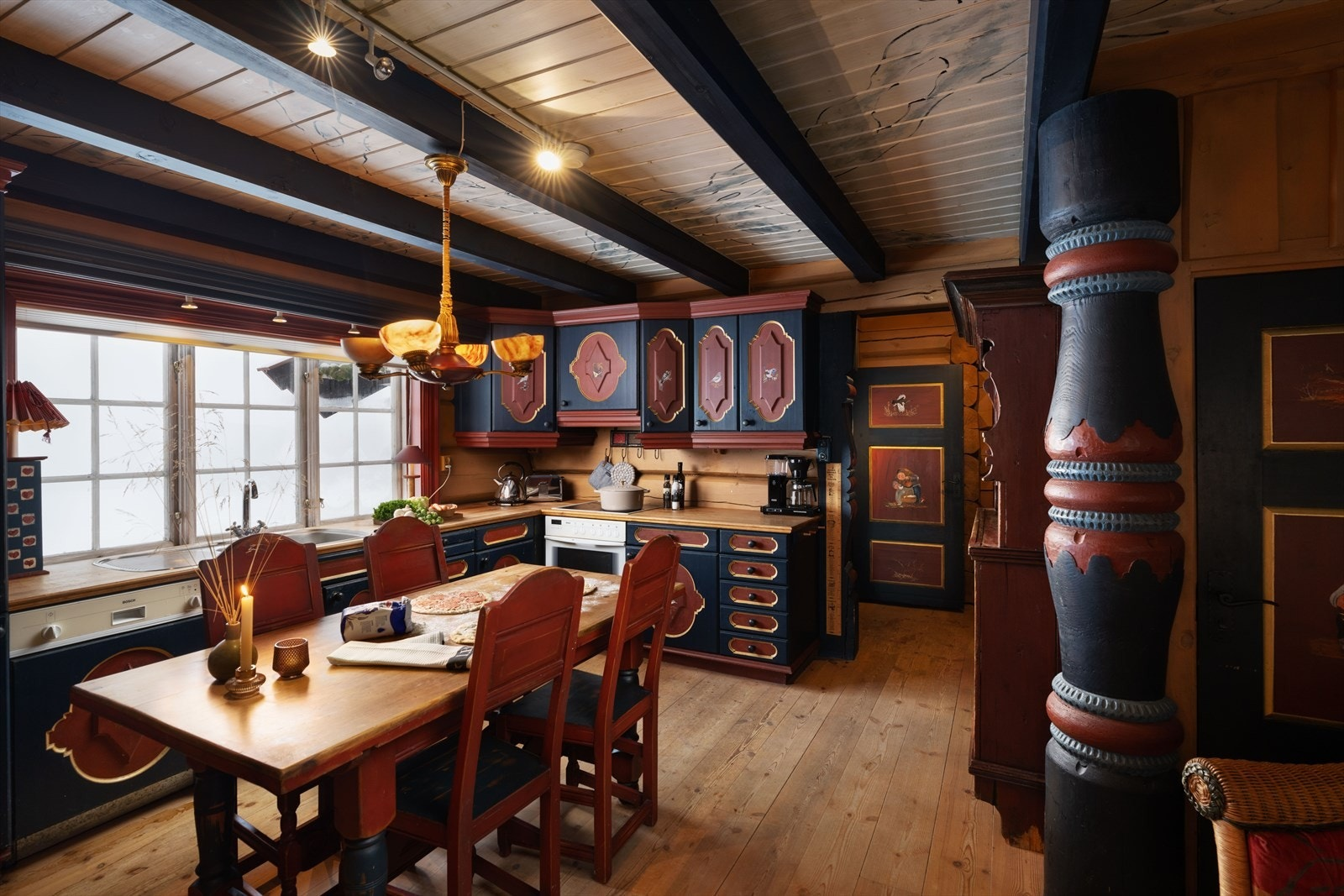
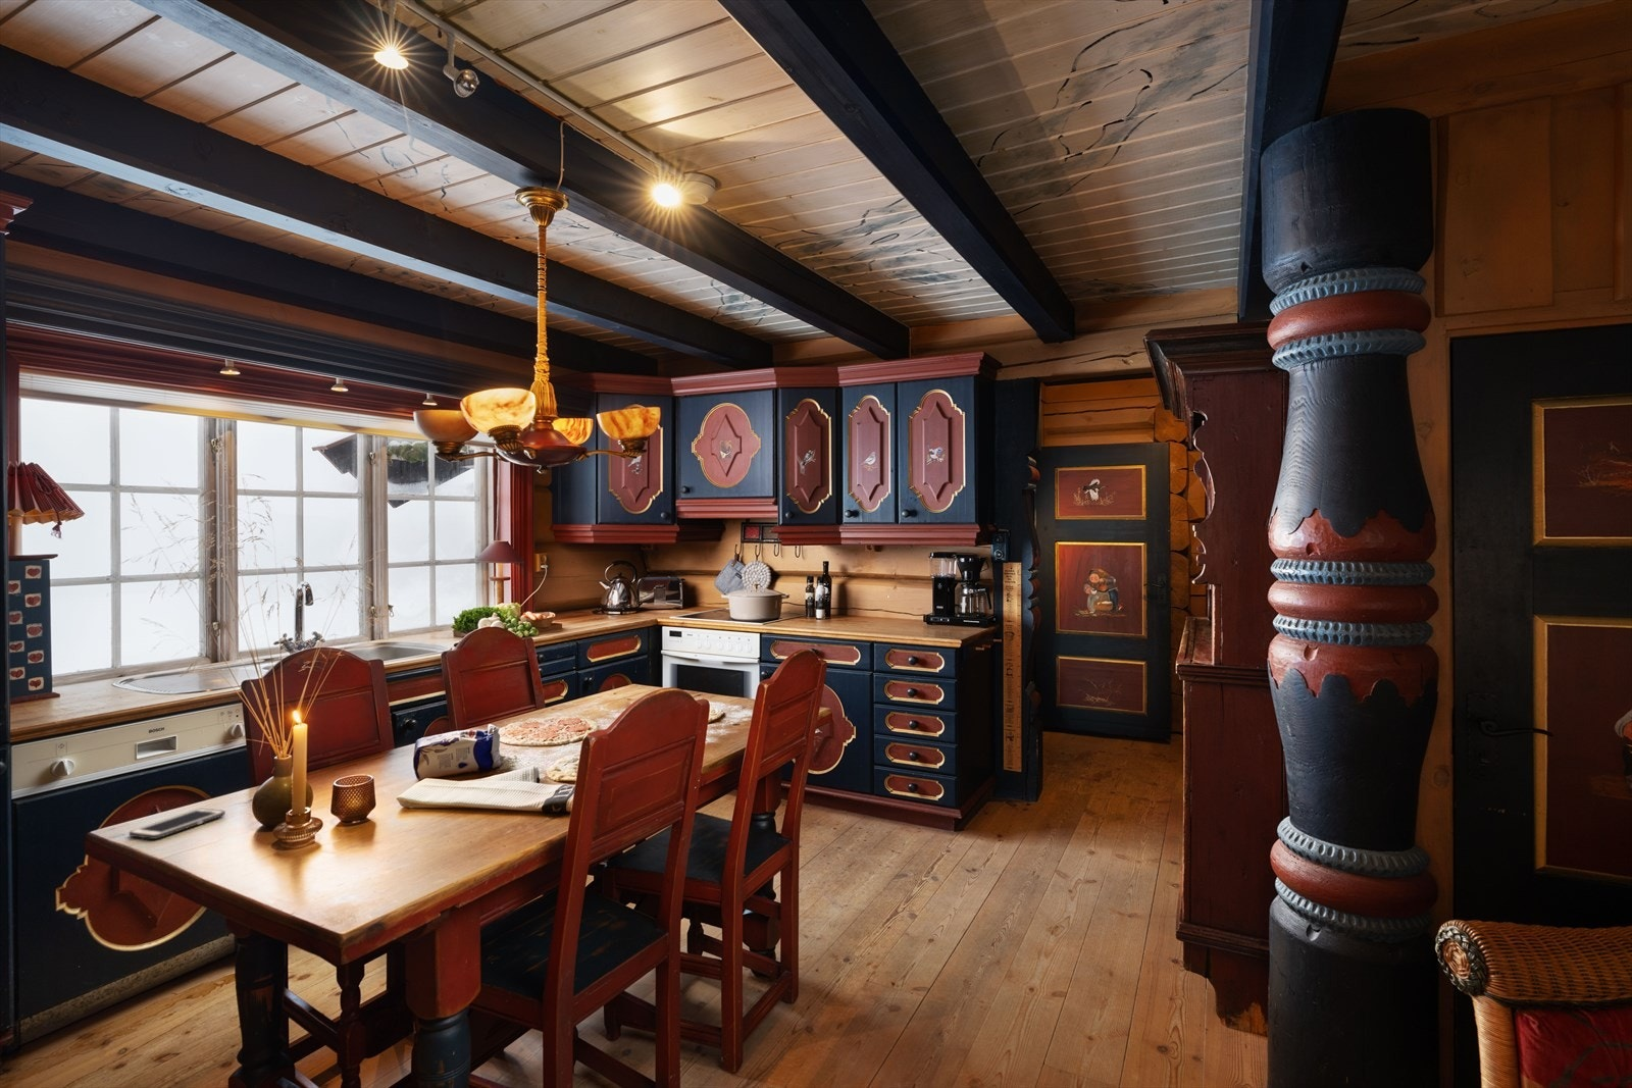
+ cell phone (178, 823)
